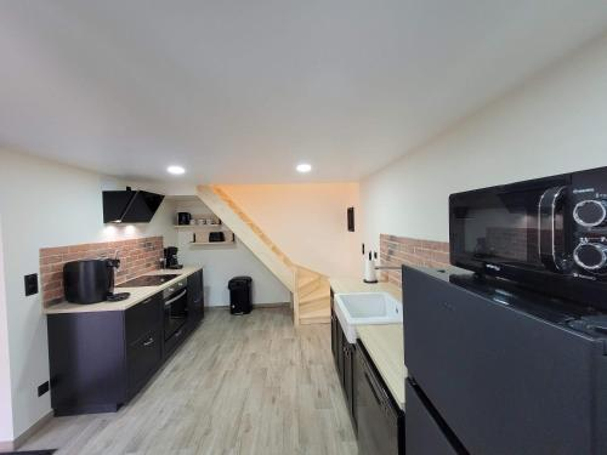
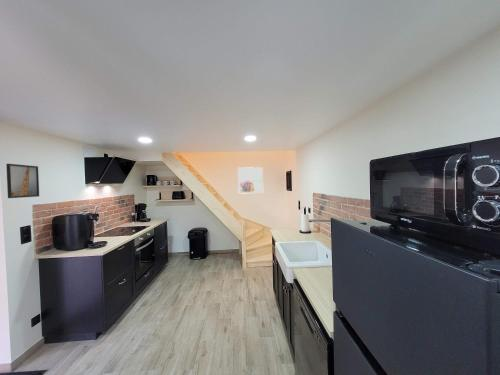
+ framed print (23, 181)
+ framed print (250, 180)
